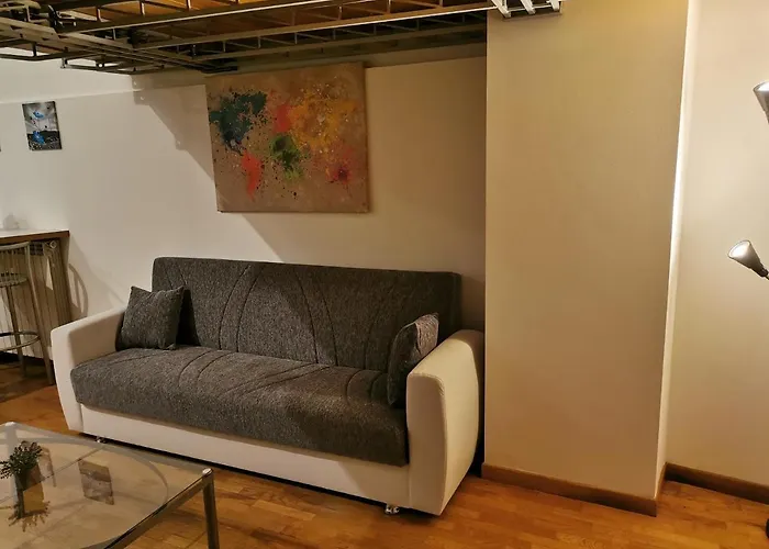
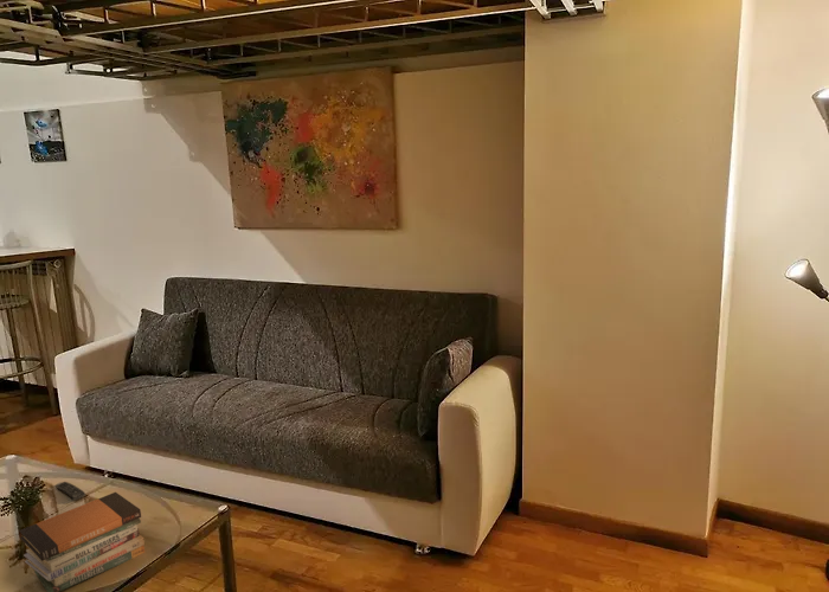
+ remote control (69, 489)
+ book stack (84, 541)
